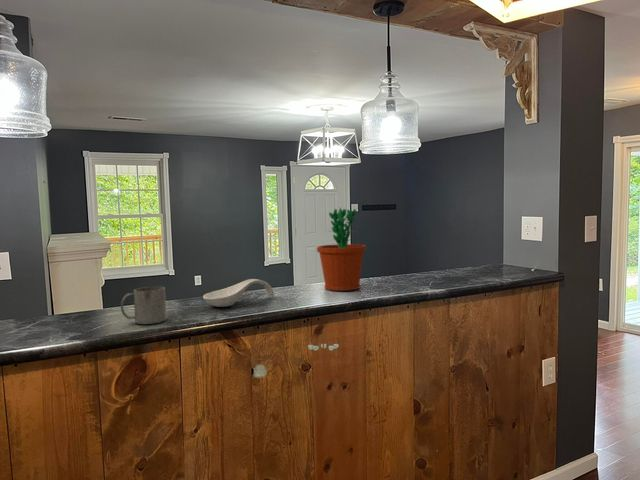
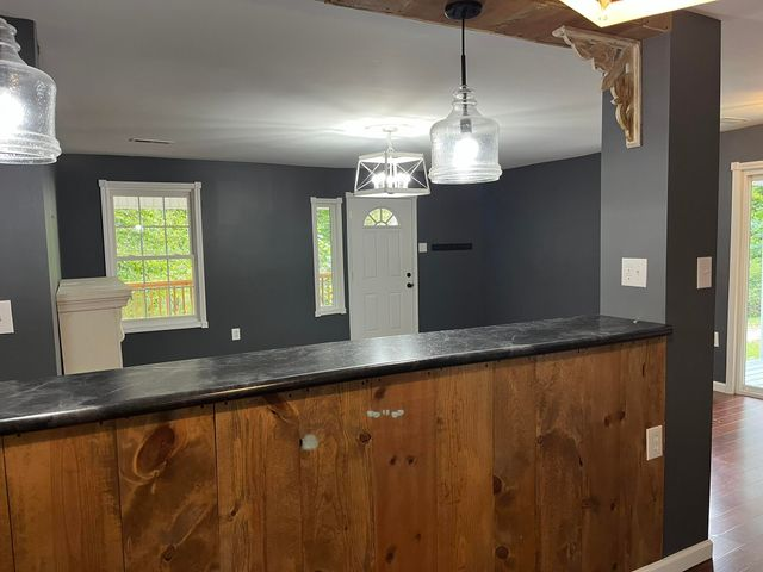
- spoon rest (239, 291)
- flower pot (341, 247)
- mug (143, 305)
